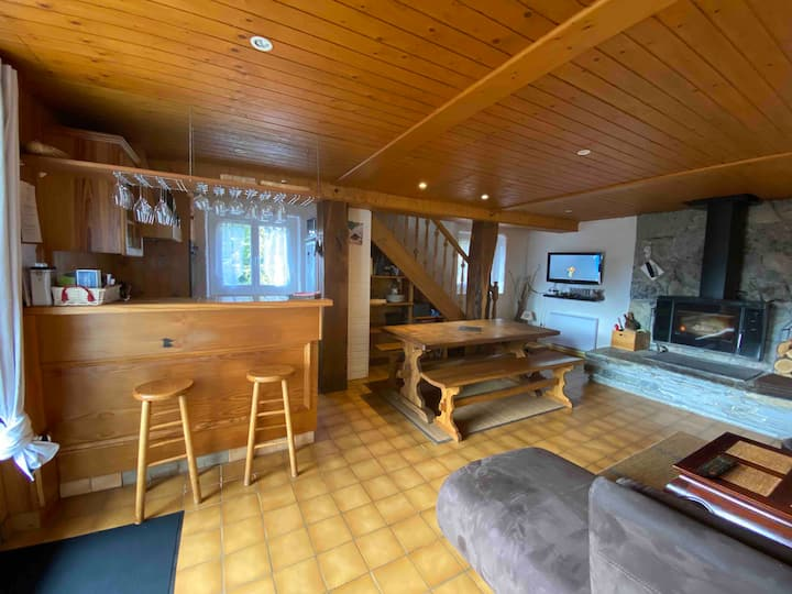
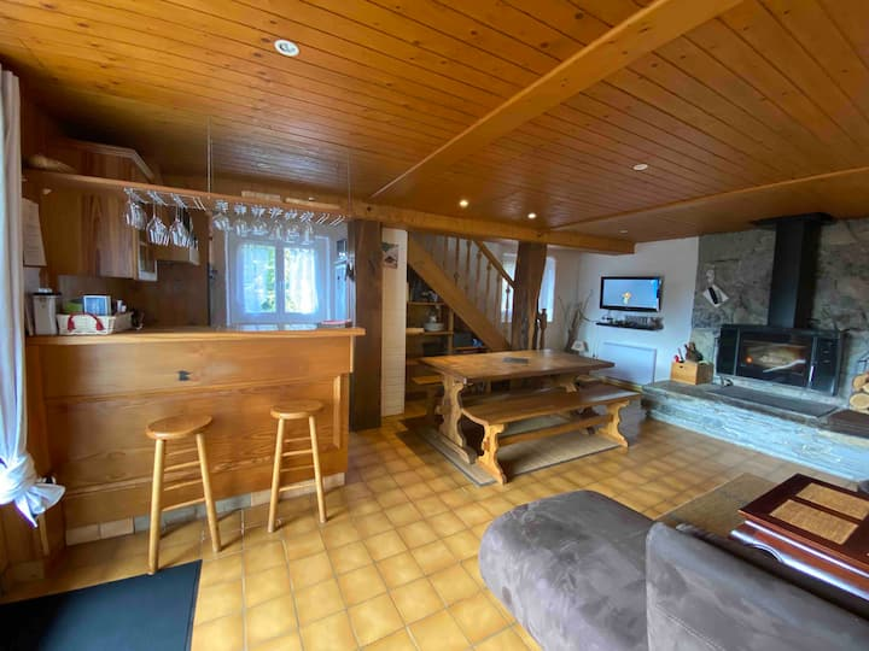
- remote control (717, 465)
